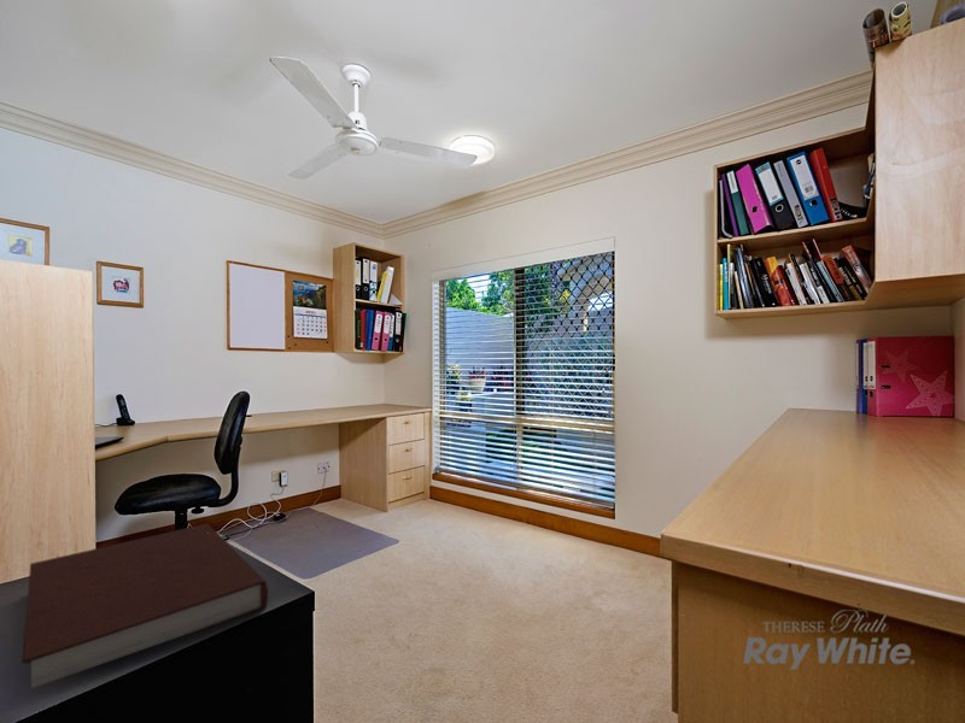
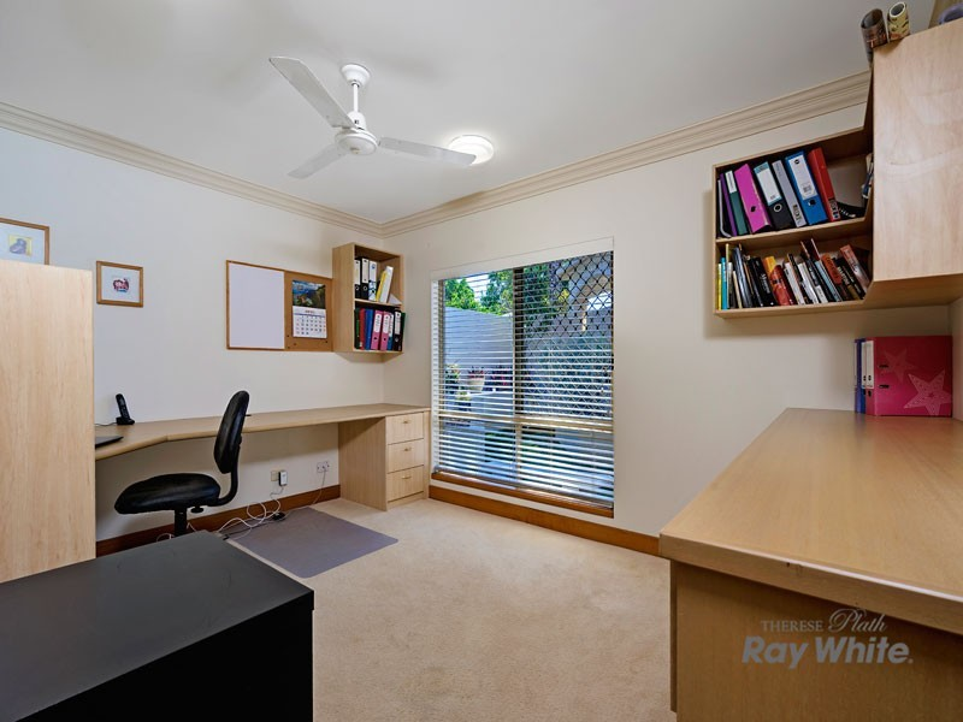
- notebook (144, 584)
